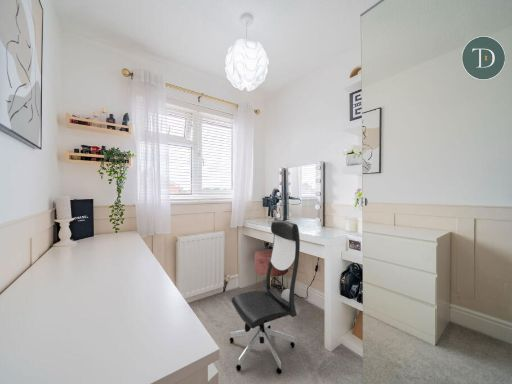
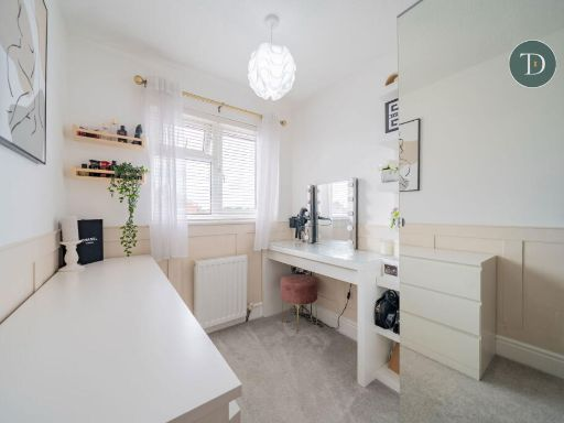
- office chair (266, 287)
